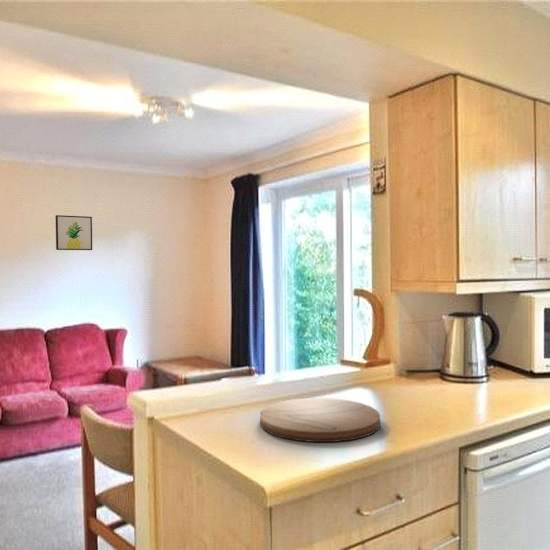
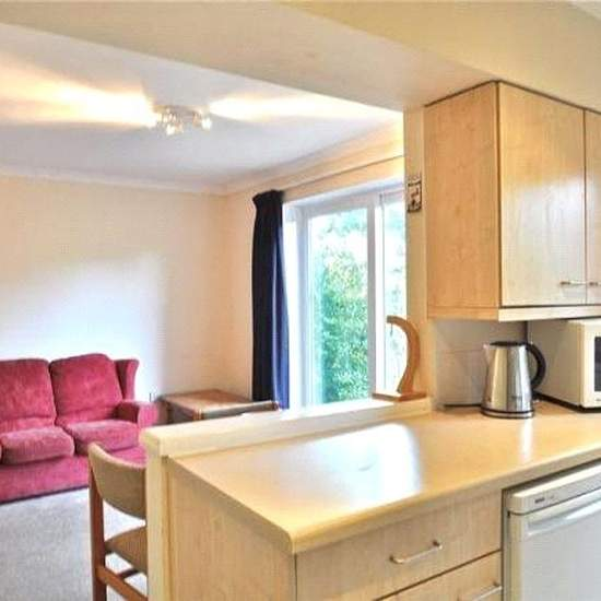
- cutting board (319, 417)
- wall art (74, 233)
